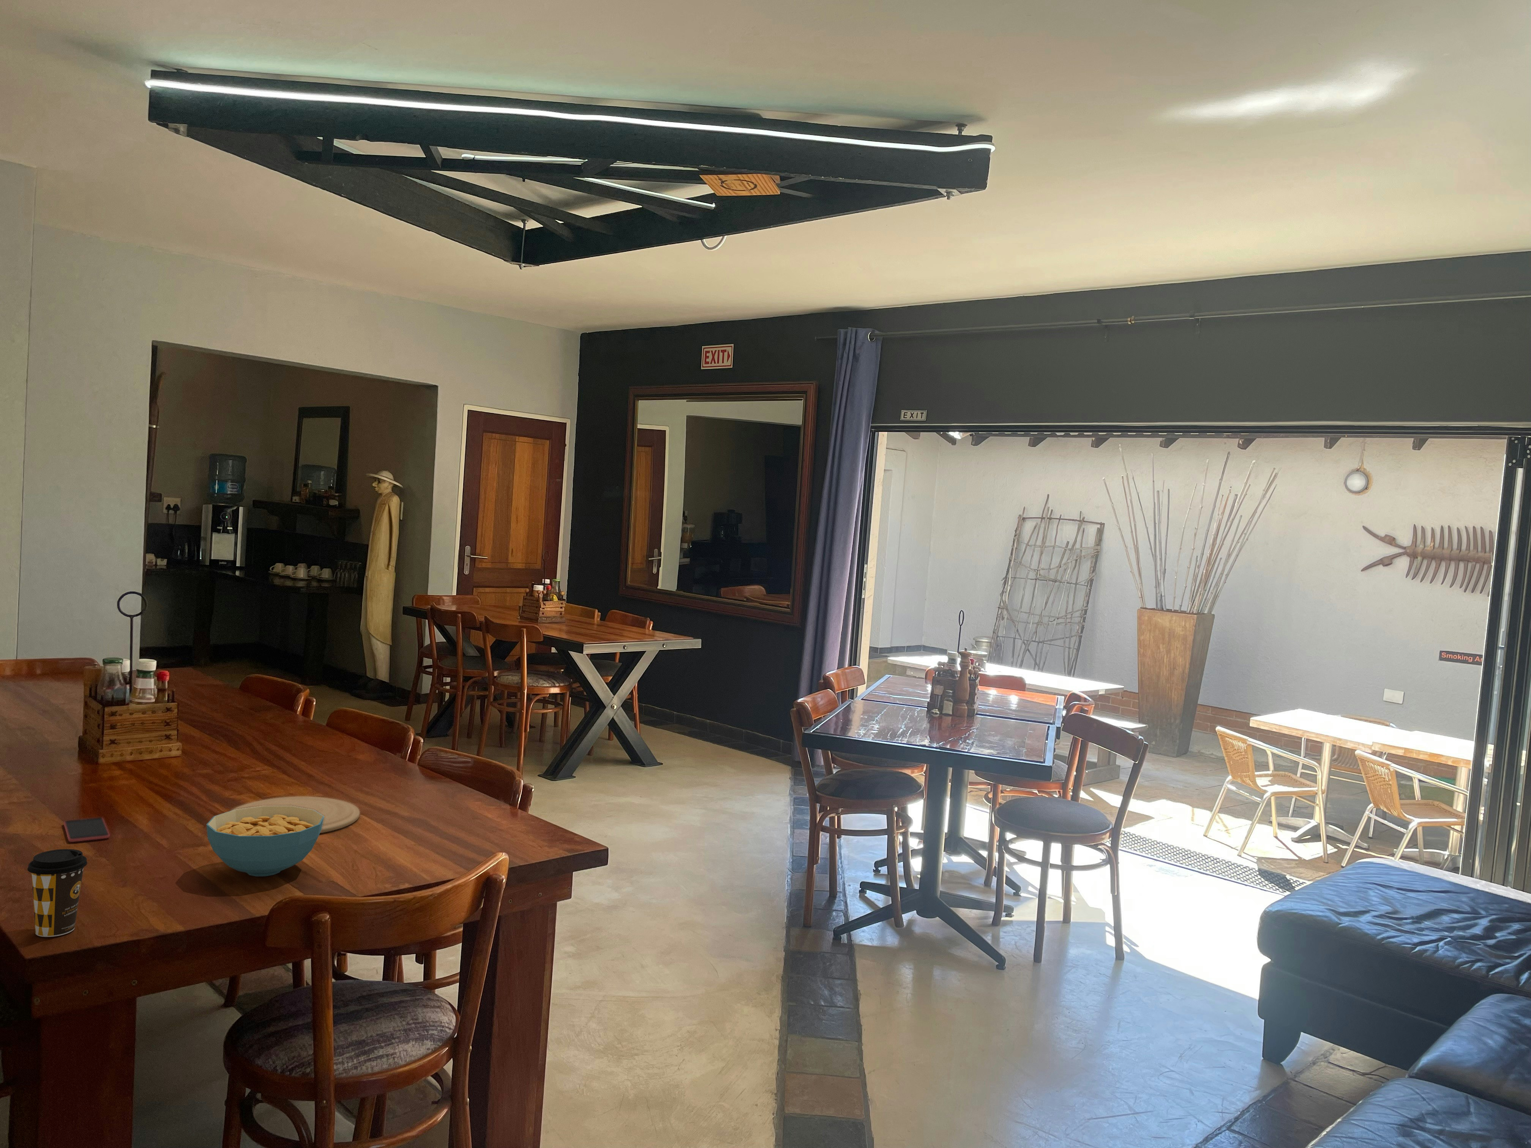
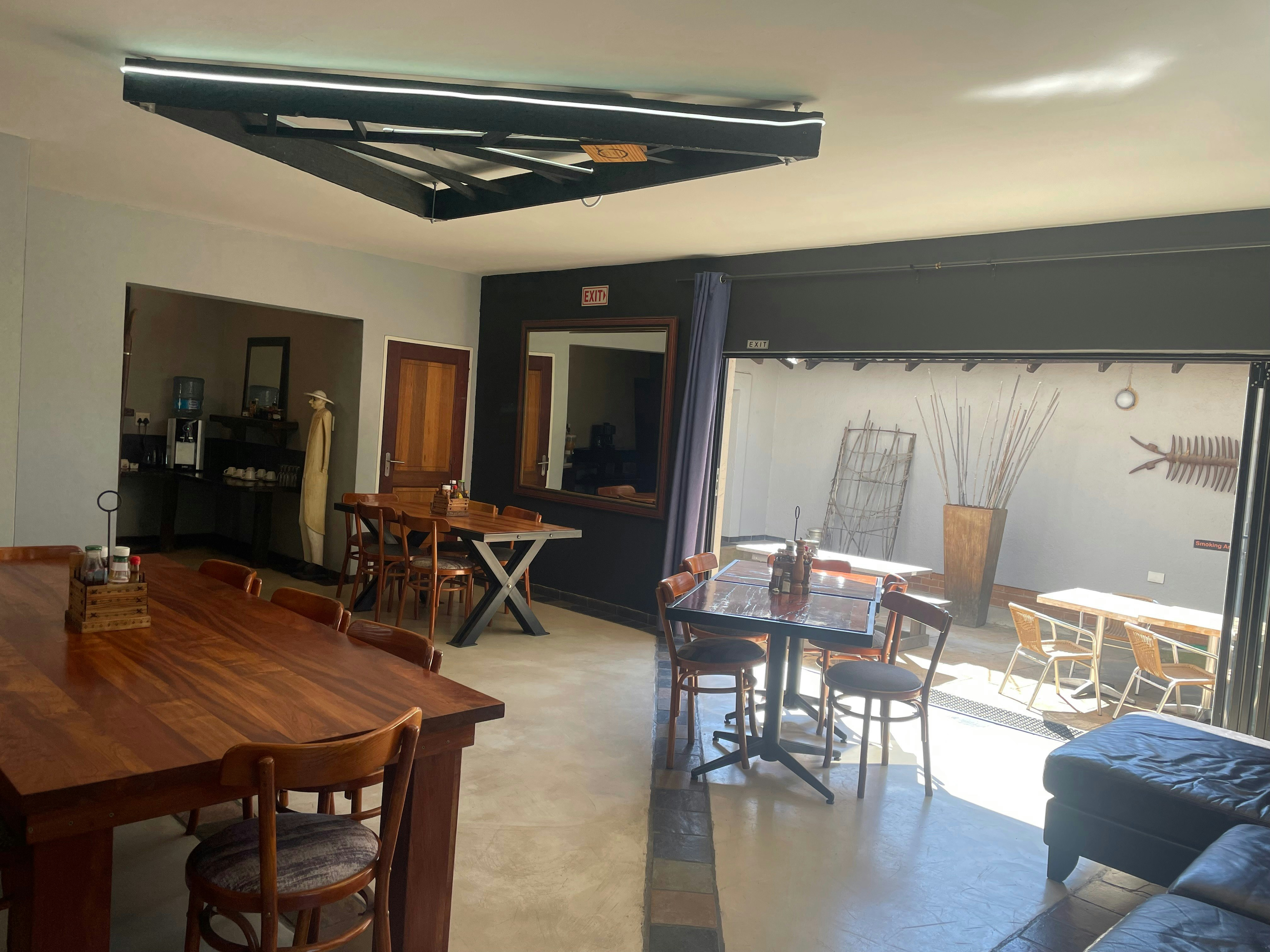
- coffee cup (57, 892)
- plate (297, 807)
- cereal bowl (265, 845)
- smartphone (87, 830)
